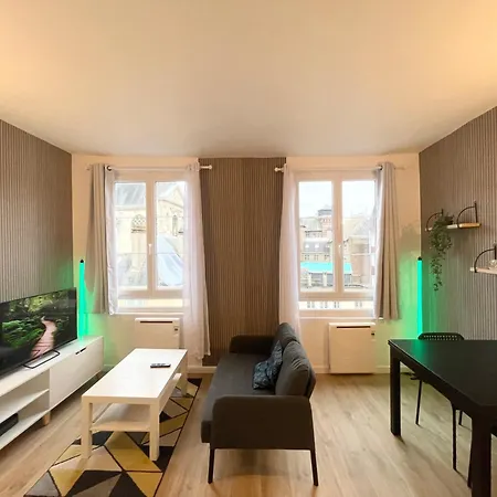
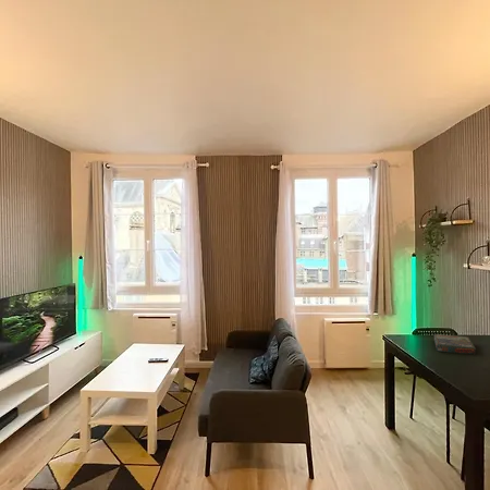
+ board game (453, 343)
